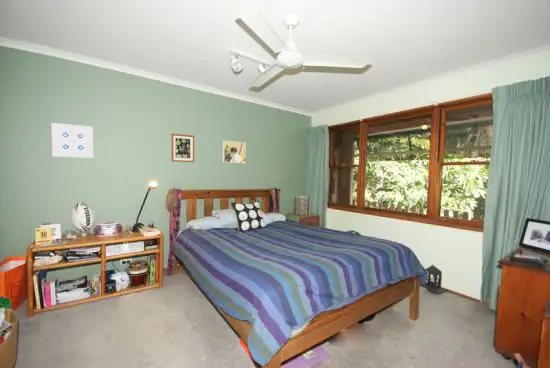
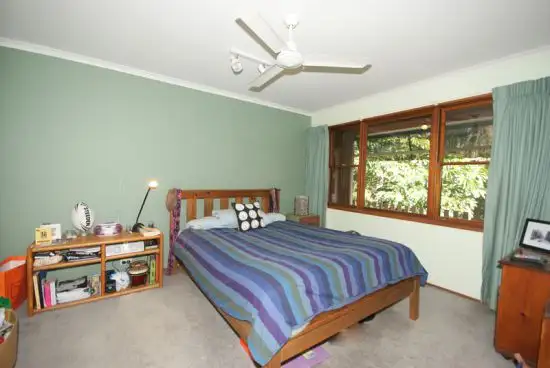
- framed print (234, 152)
- wall art (183, 148)
- lantern (432, 278)
- wall art (73, 141)
